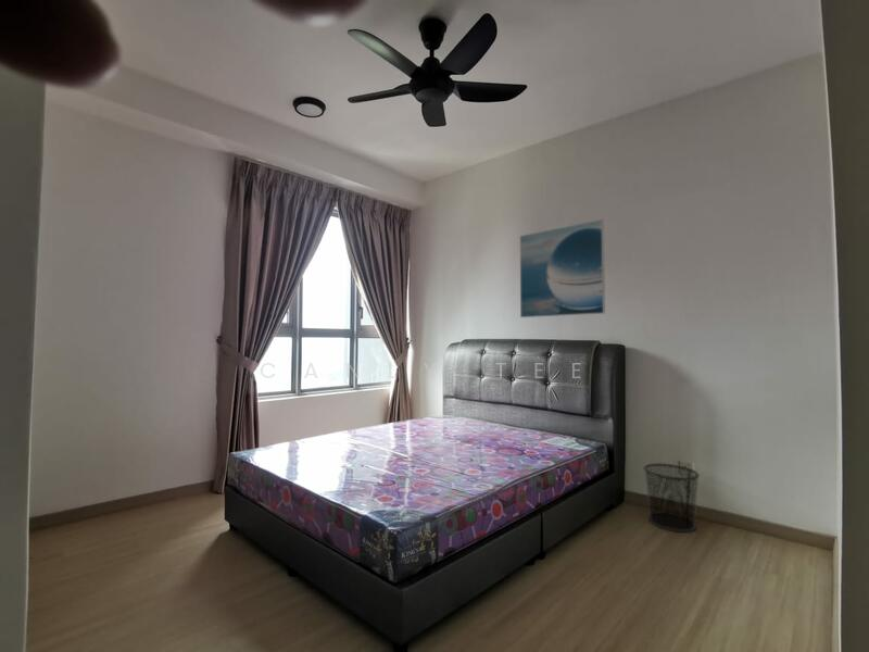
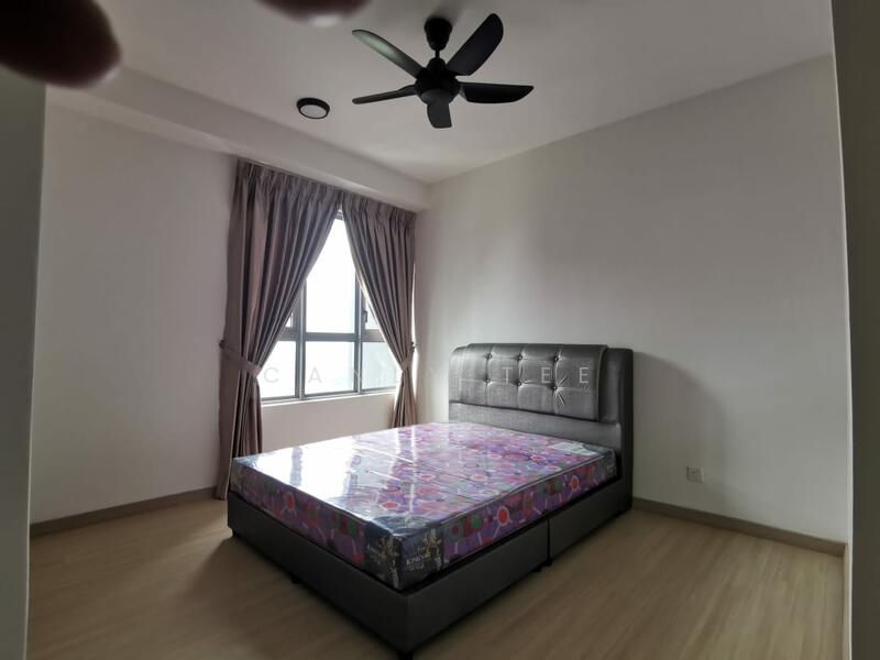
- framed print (558, 272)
- waste bin (670, 496)
